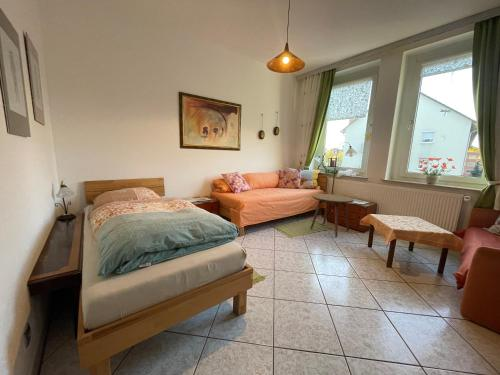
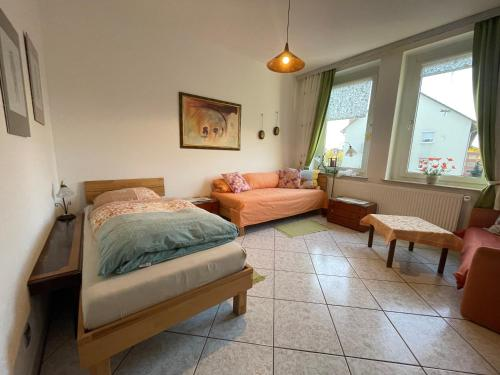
- side table (335, 213)
